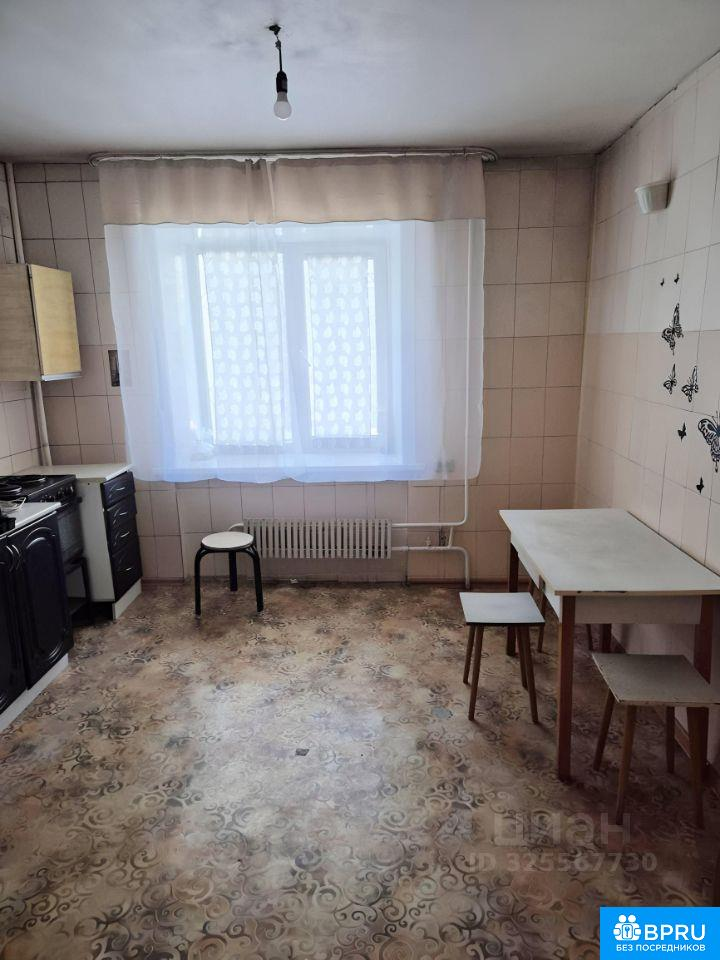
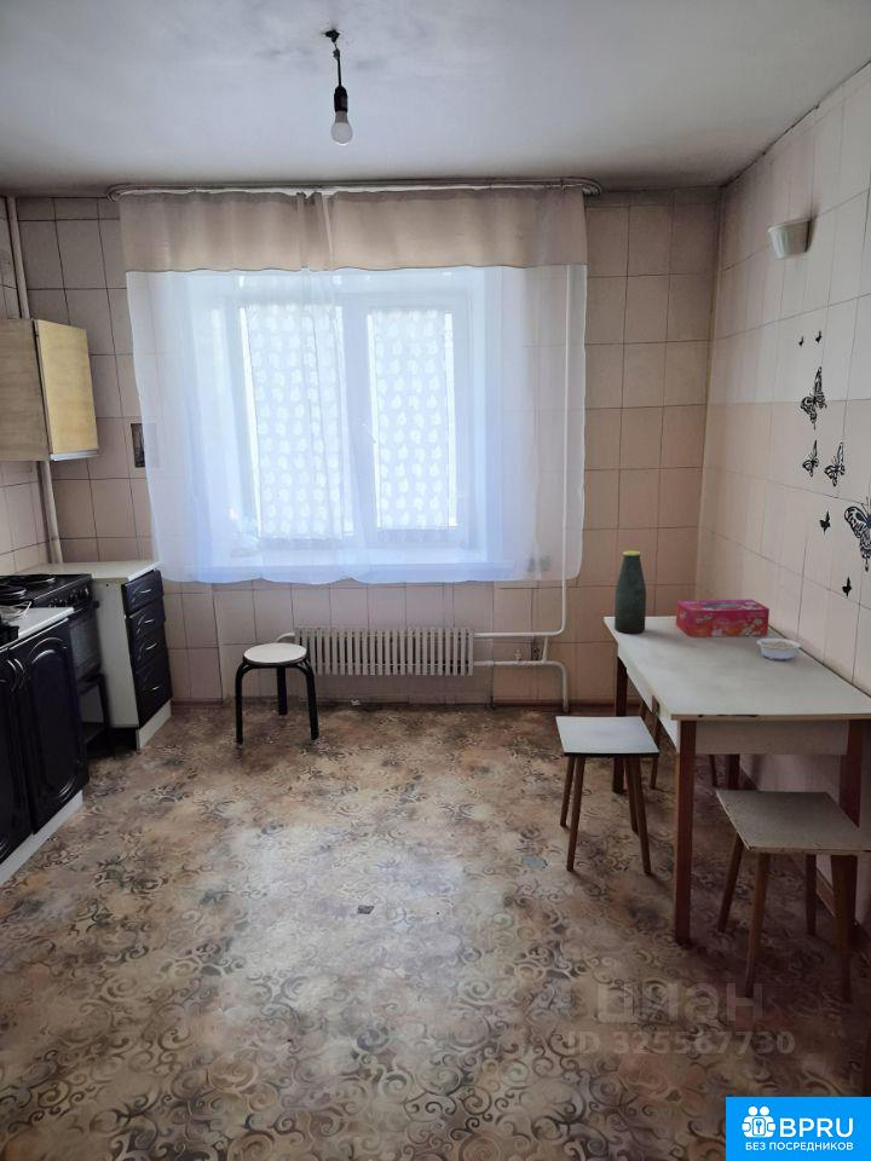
+ legume (777, 648)
+ bottle (630, 590)
+ tissue box (721, 617)
